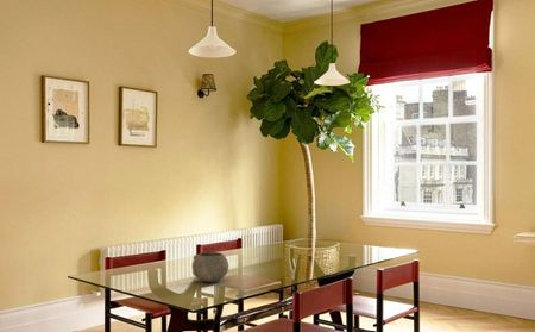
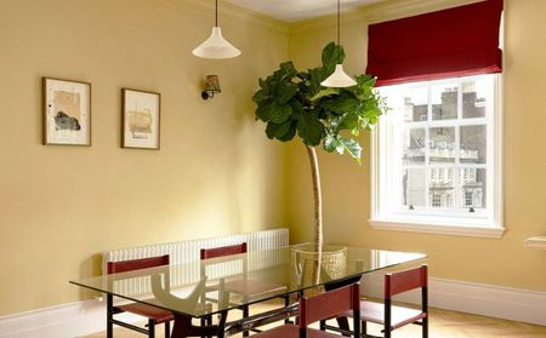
- bowl (209, 267)
